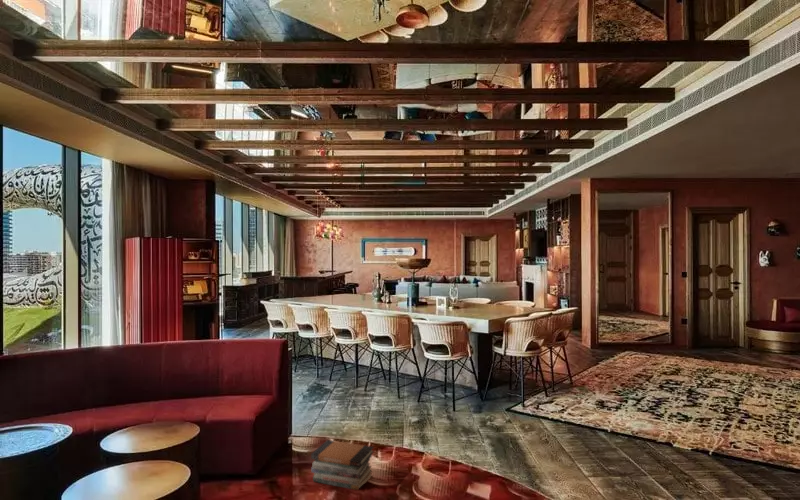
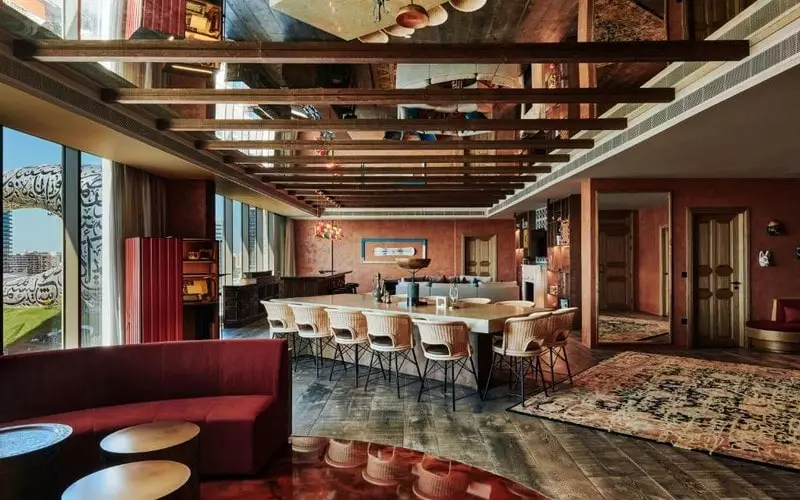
- book stack (342, 464)
